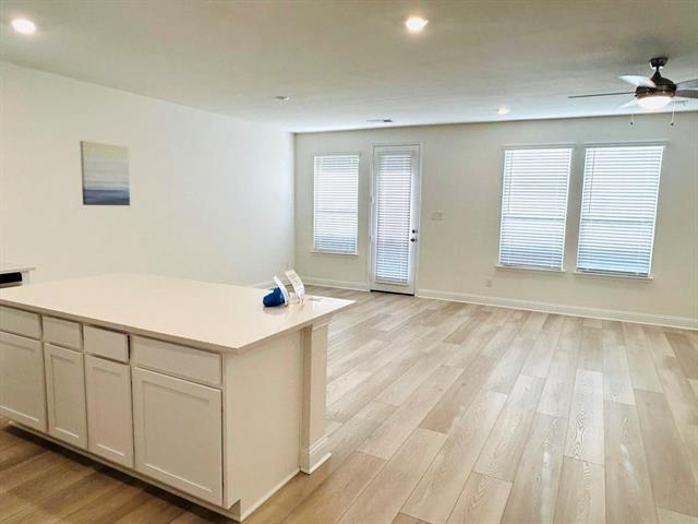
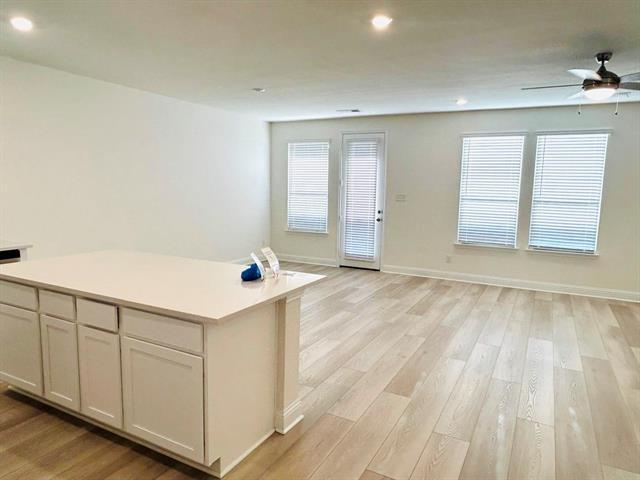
- wall art (106, 175)
